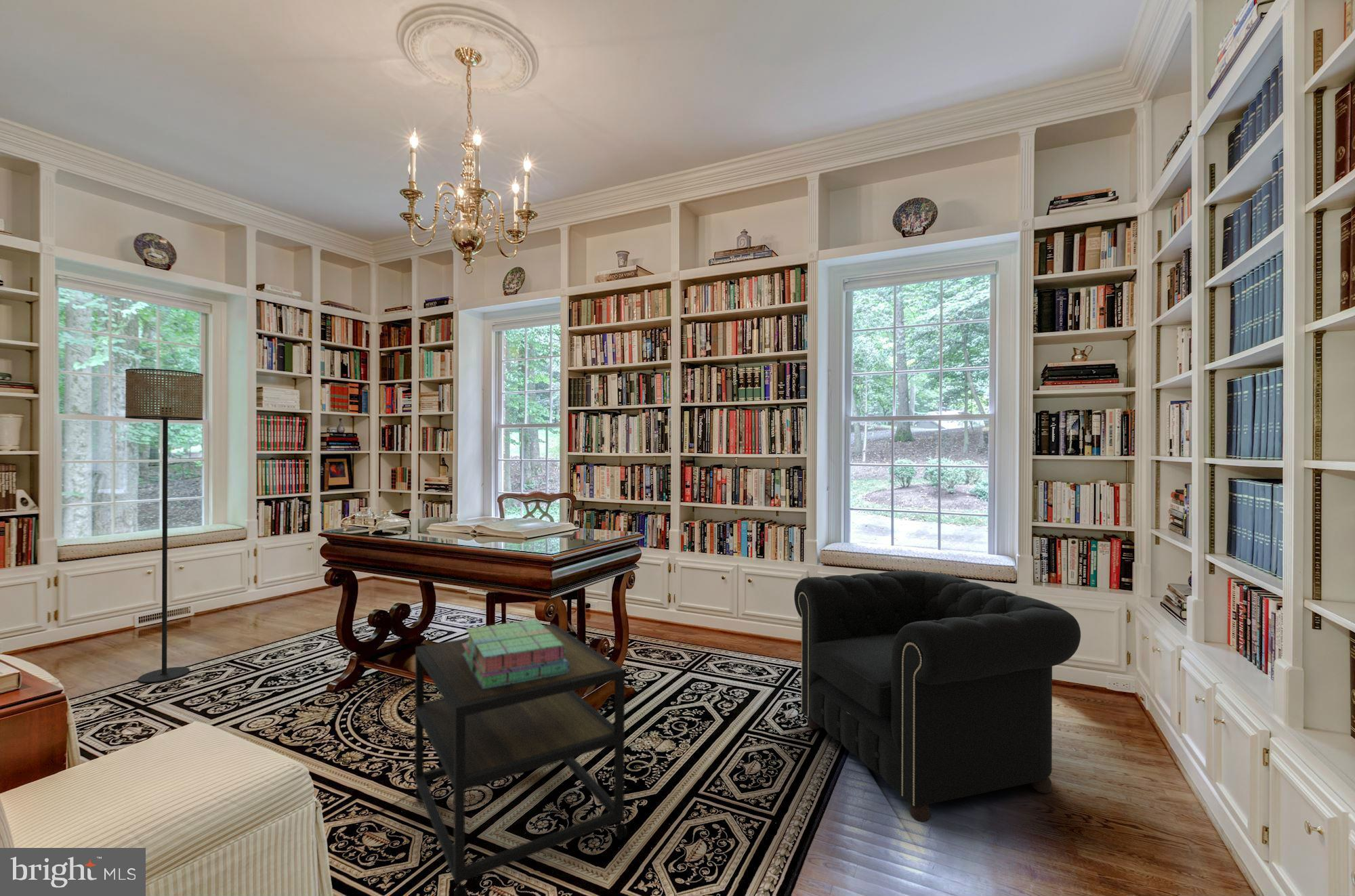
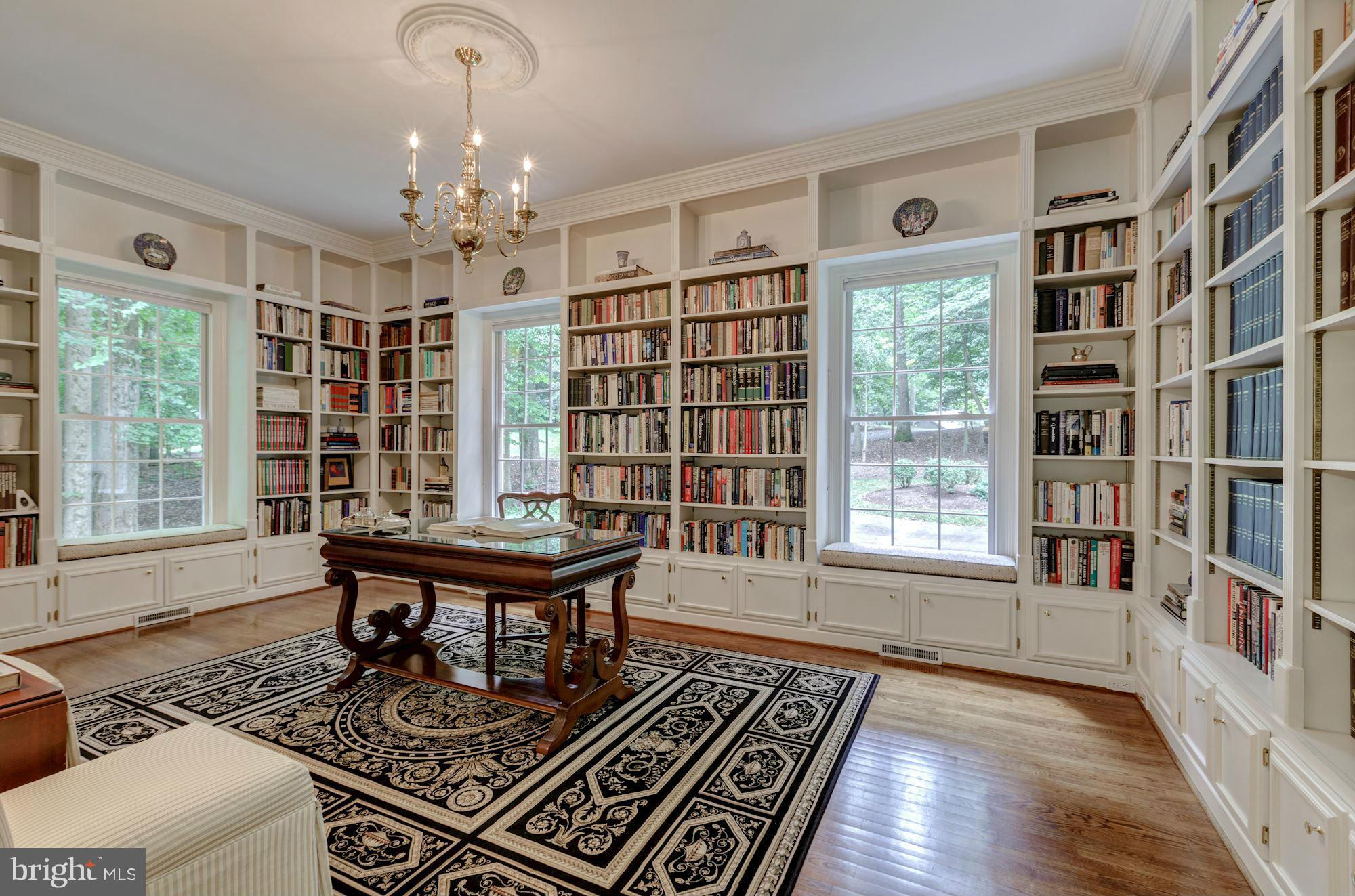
- floor lamp (165, 524)
- armchair (927, 672)
- stack of books (514, 649)
- side table (515, 738)
